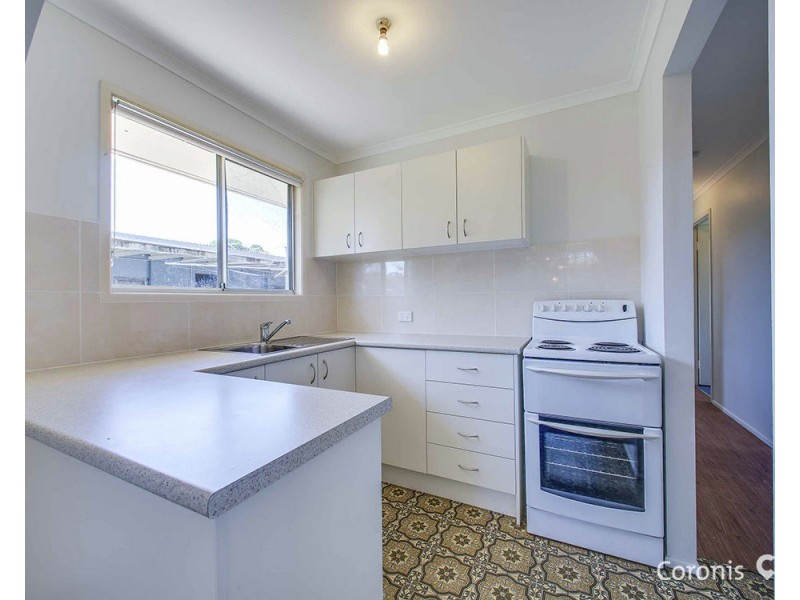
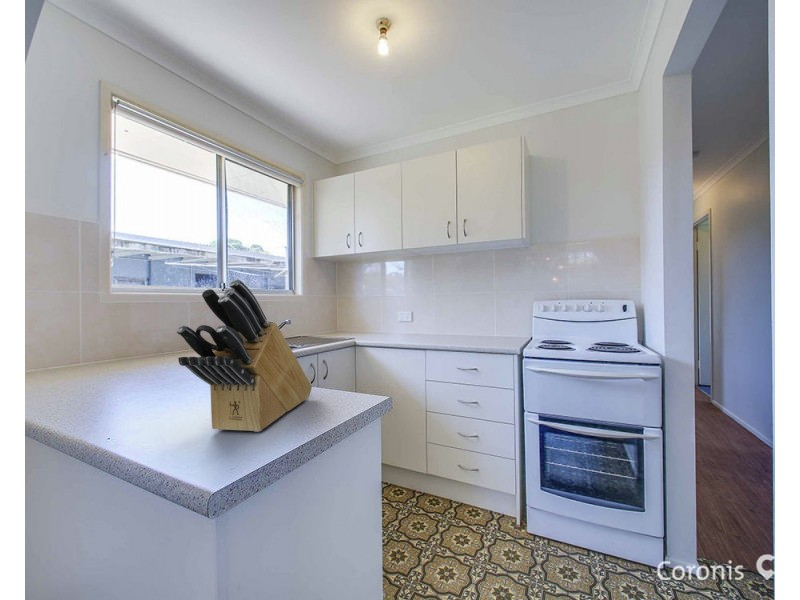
+ knife block (257, 350)
